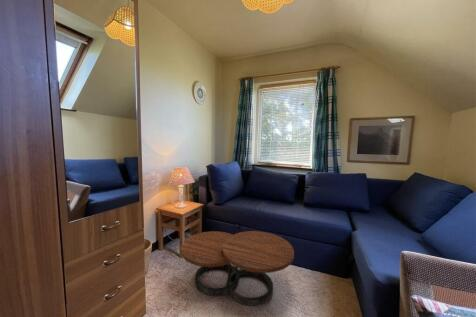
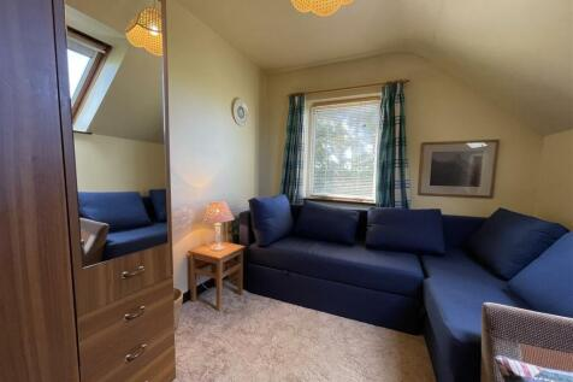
- coffee table (235, 263)
